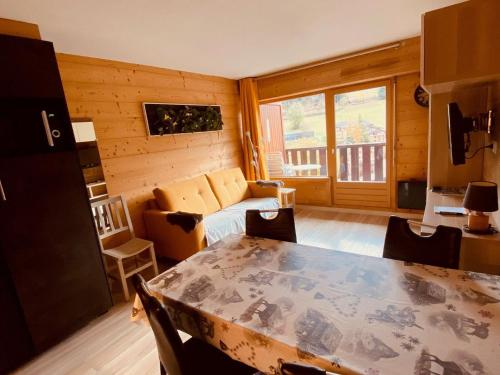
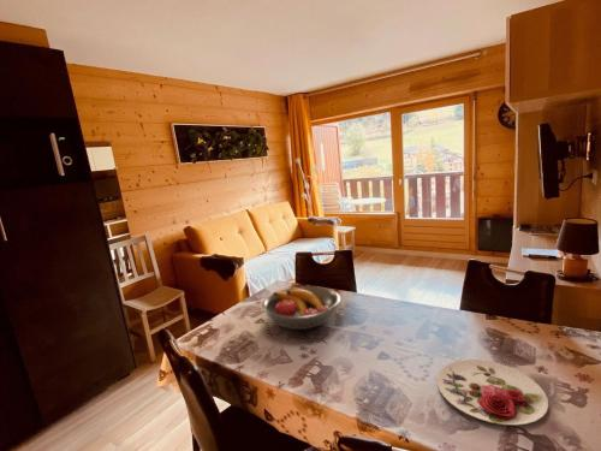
+ plate (488, 386)
+ fruit bowl (302, 307)
